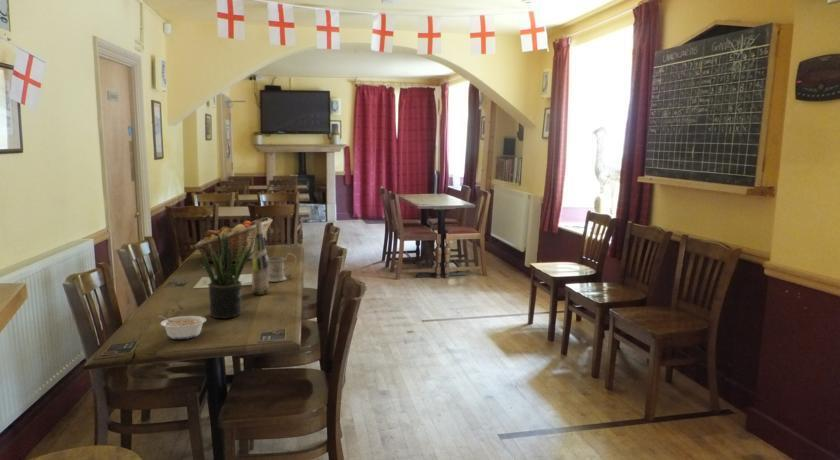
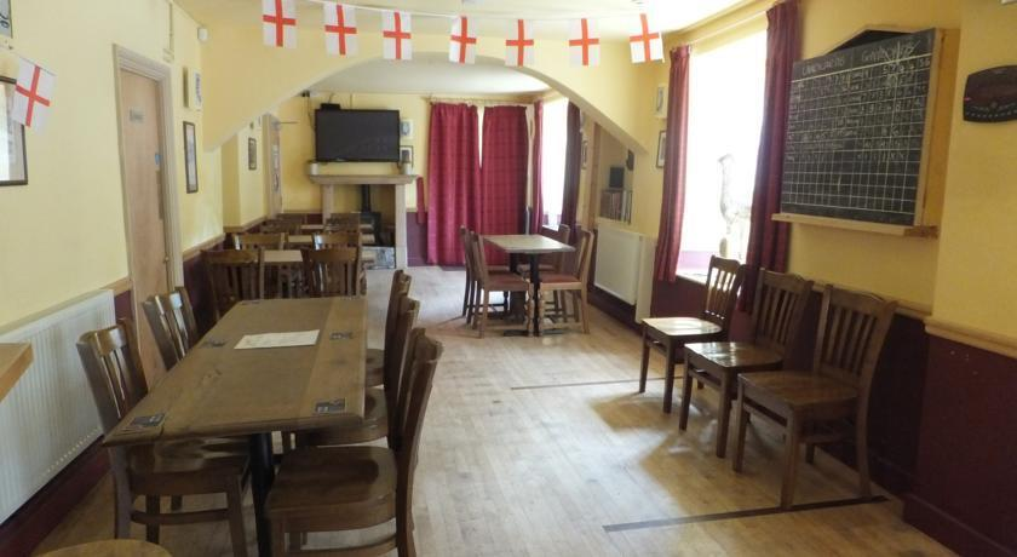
- mug (280, 266)
- legume (182, 326)
- wine bottle (259, 258)
- potted plant (229, 274)
- fruit basket (235, 238)
